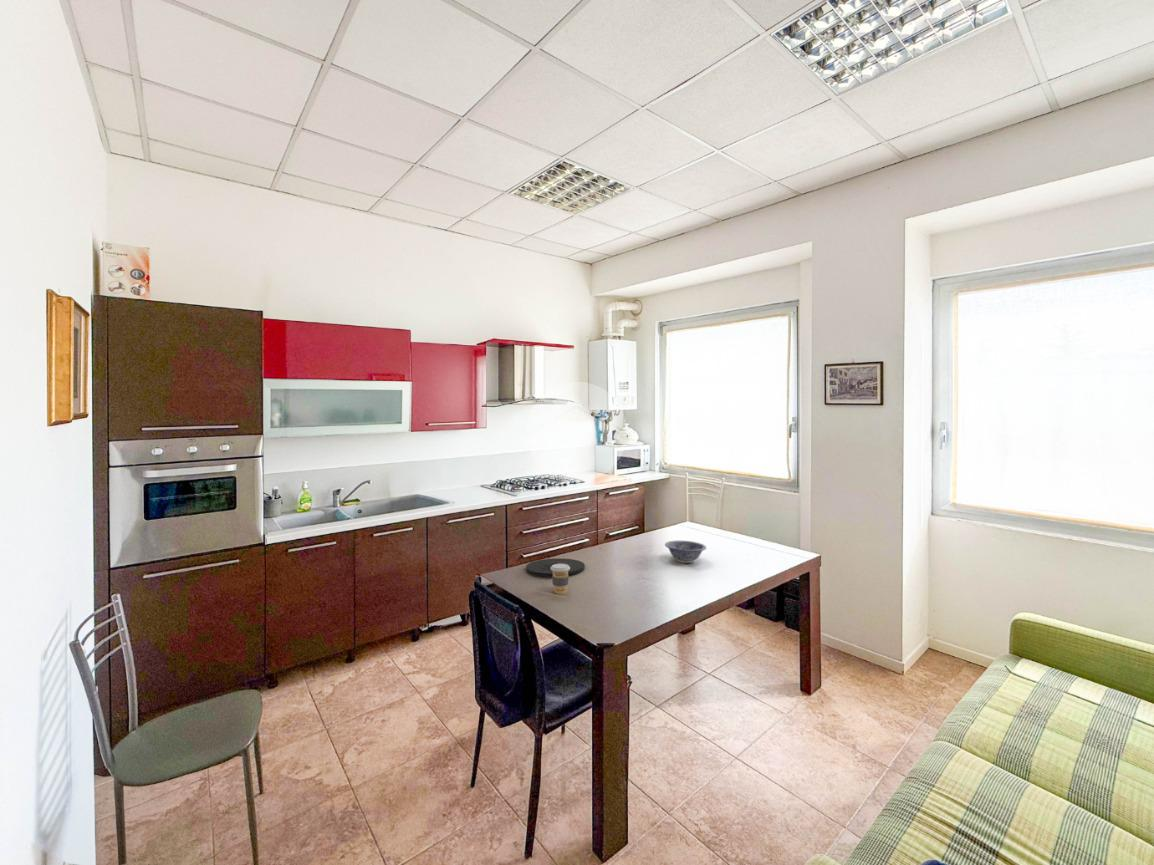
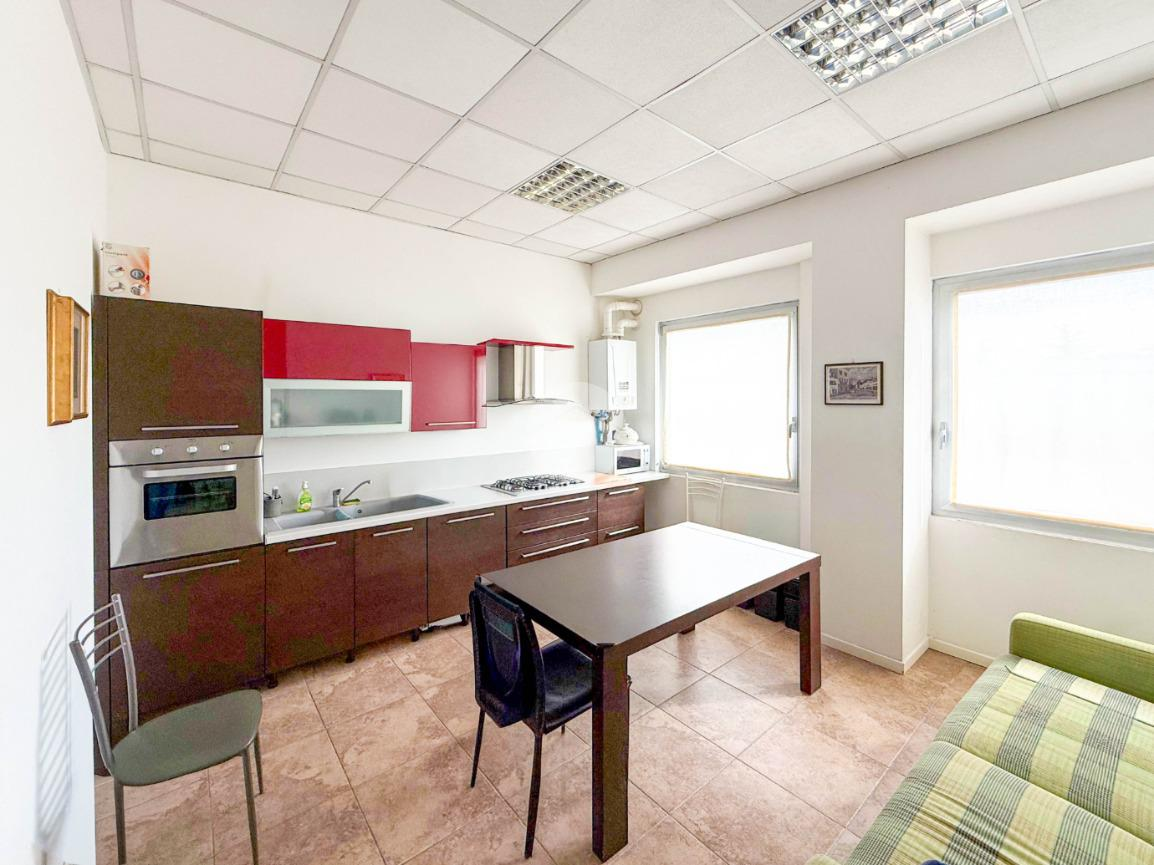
- coffee cup (560, 578)
- plate (555, 563)
- bowl (685, 552)
